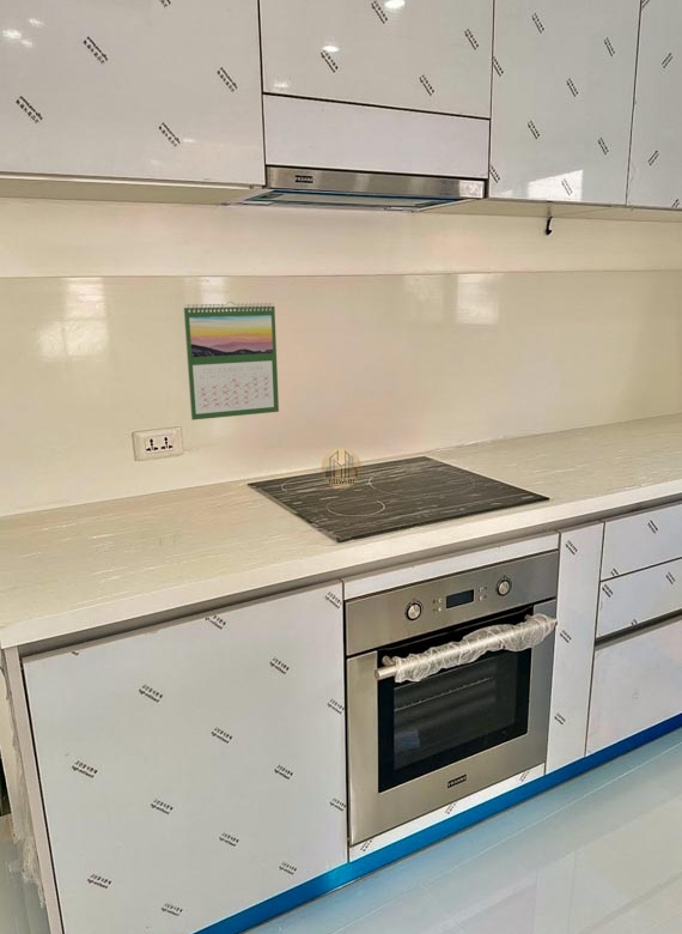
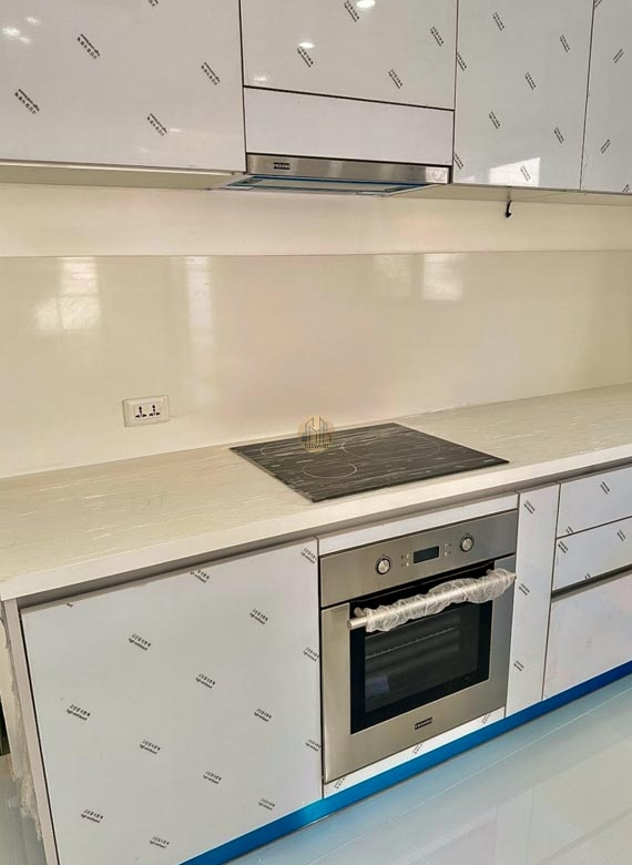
- calendar (233, 359)
